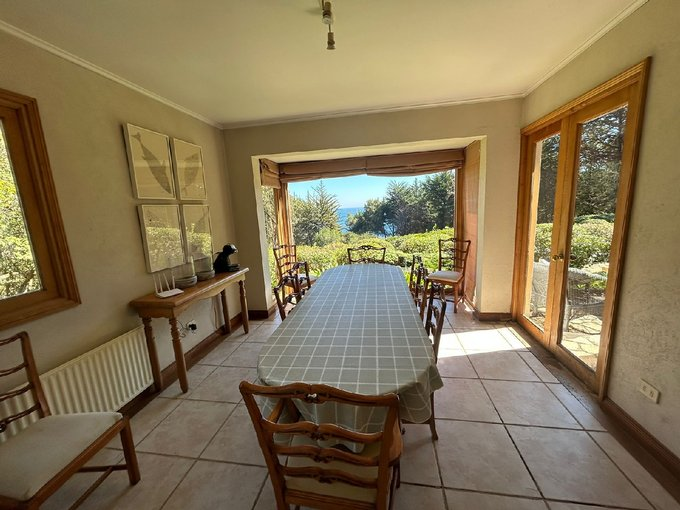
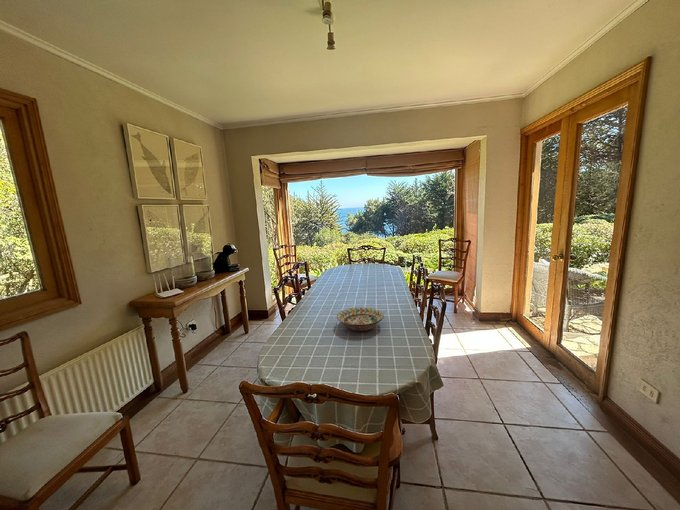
+ decorative bowl (360, 320)
